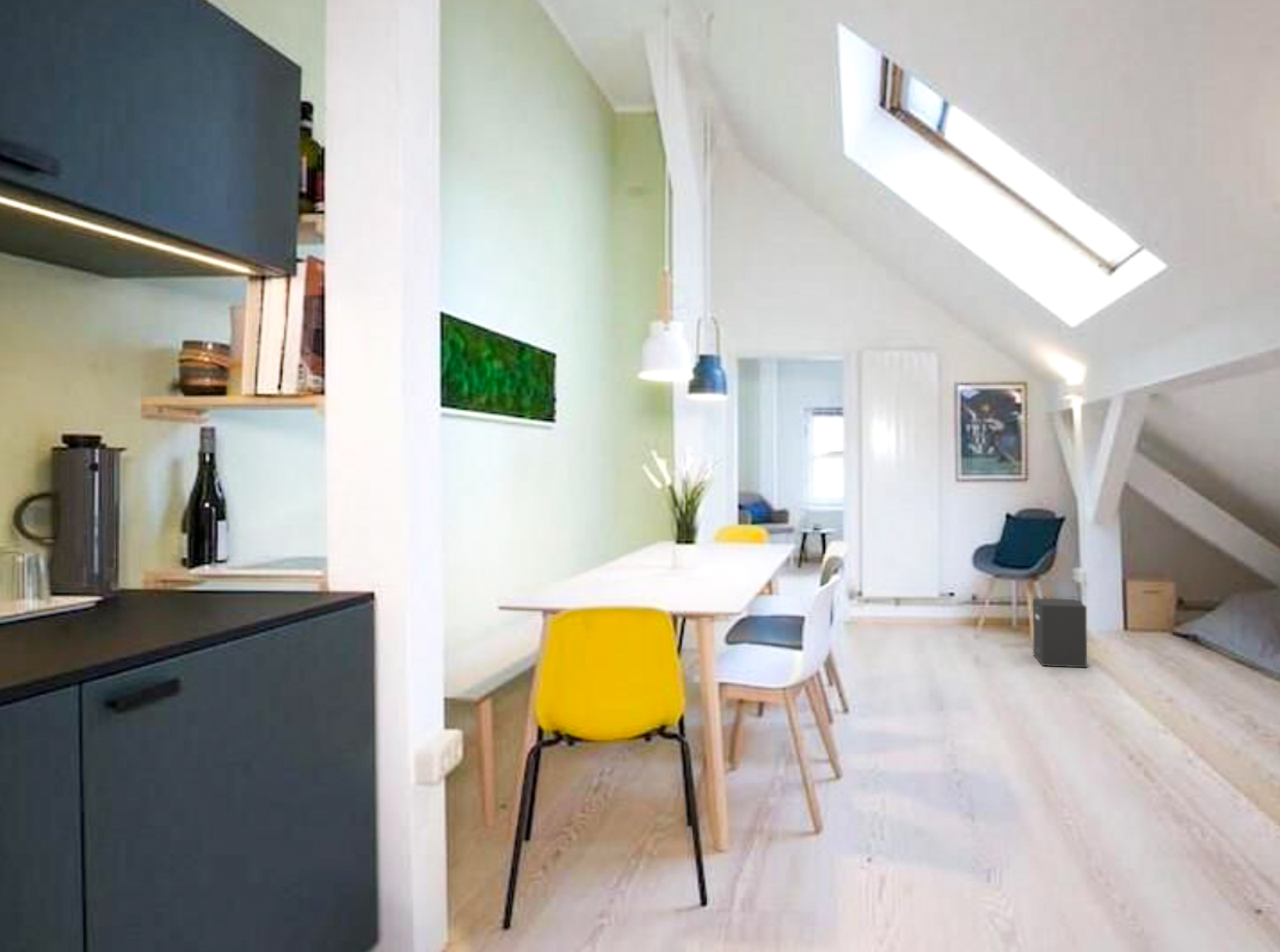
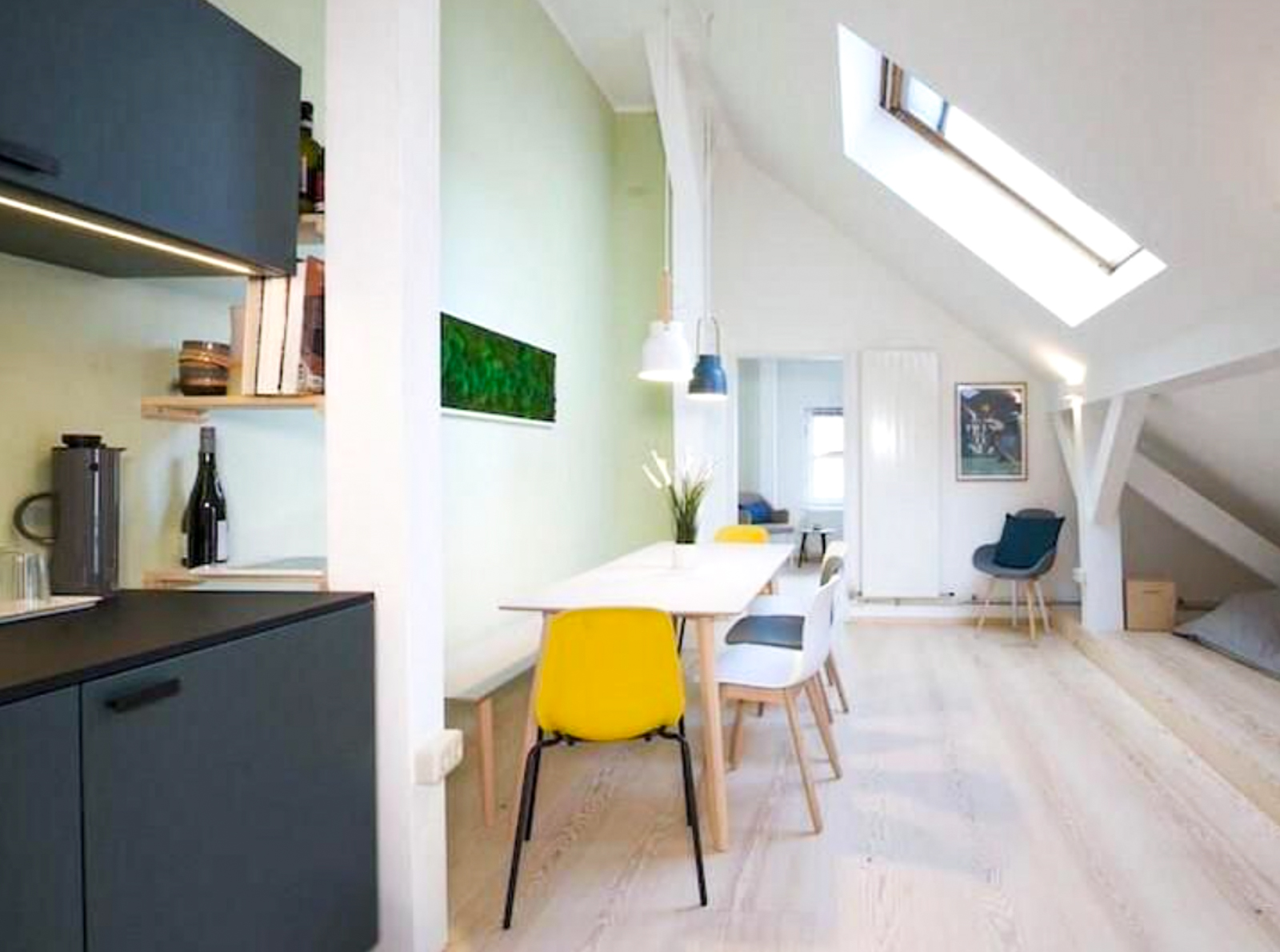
- speaker (1058, 631)
